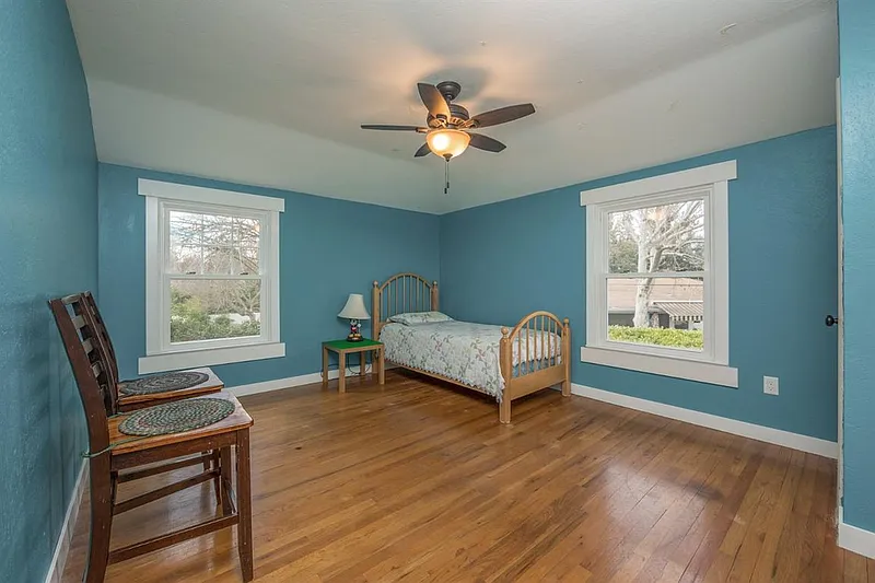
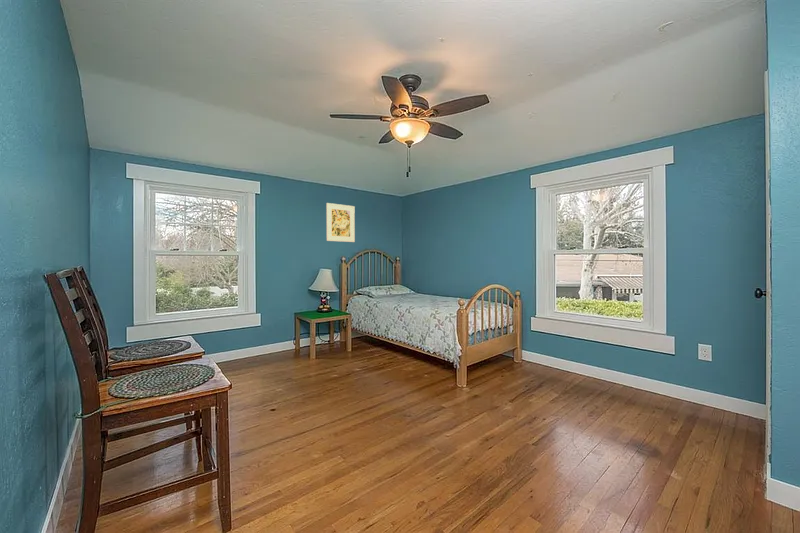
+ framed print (340, 223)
